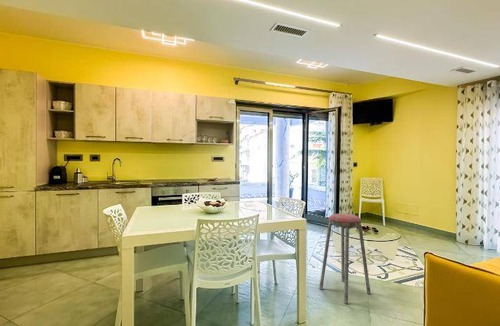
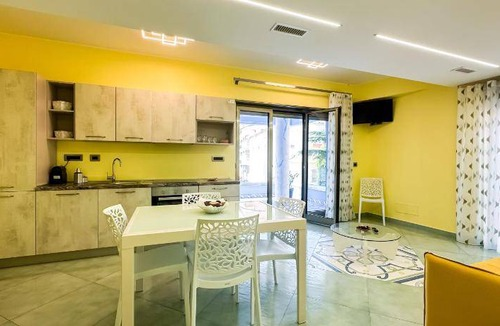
- music stool (344, 253)
